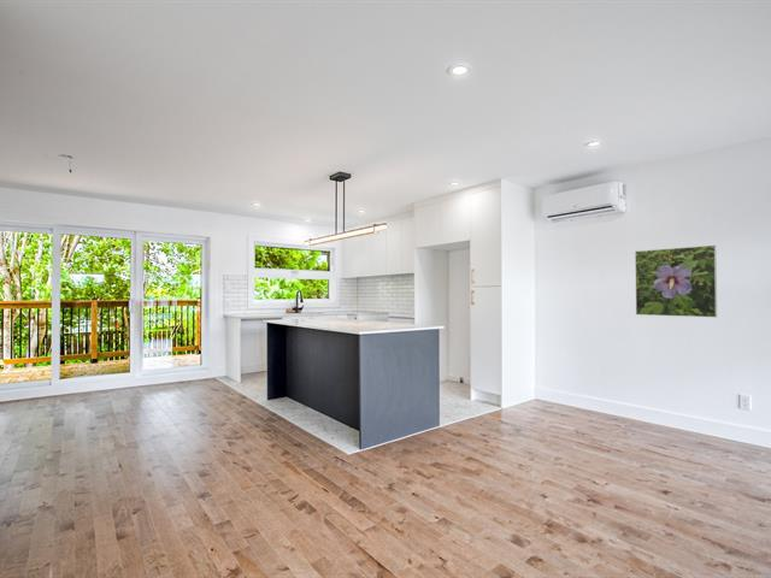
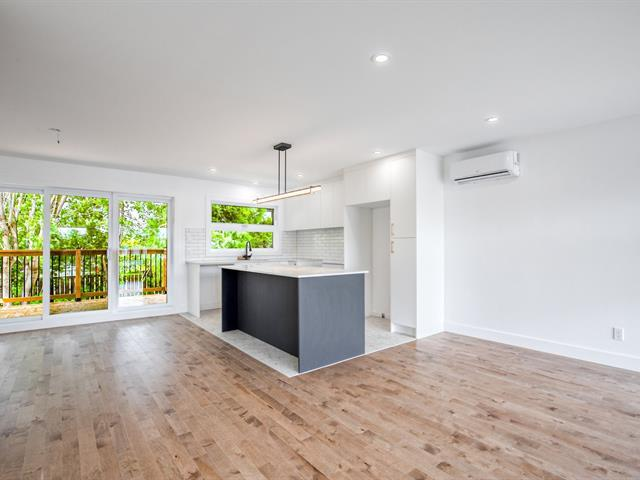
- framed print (673, 282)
